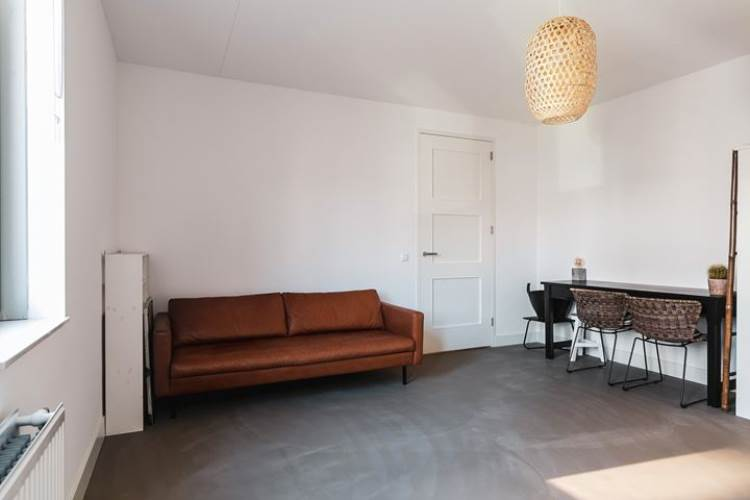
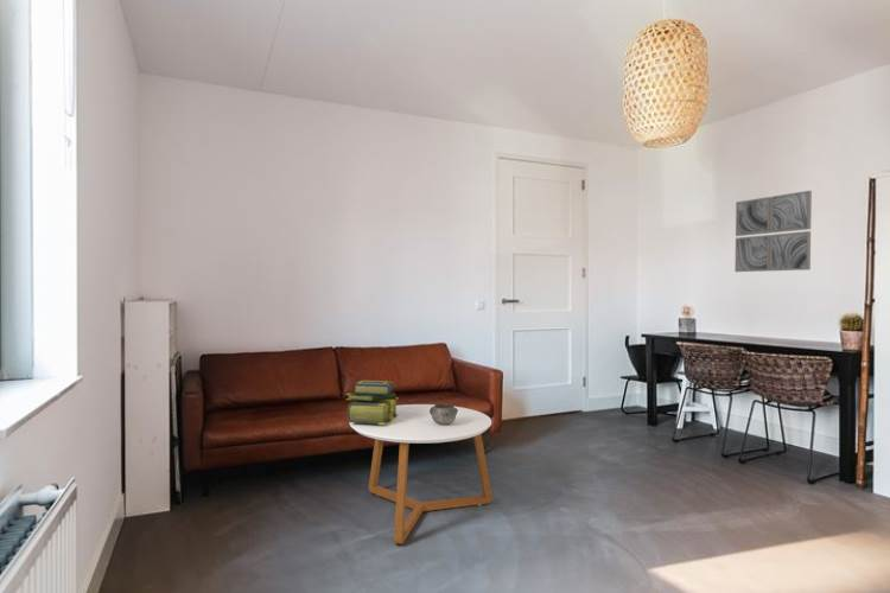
+ coffee table (407, 464)
+ stack of books (373, 398)
+ wall art (770, 232)
+ decorative bowl (445, 414)
